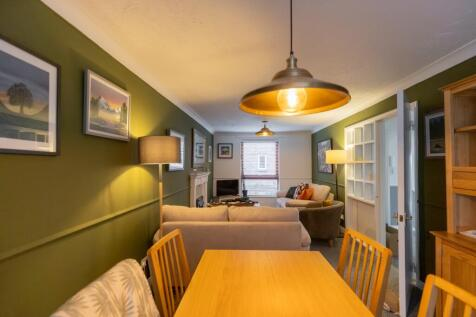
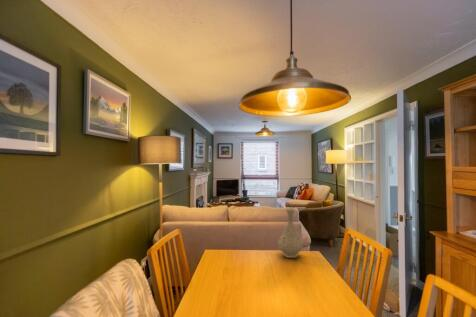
+ vase (290, 232)
